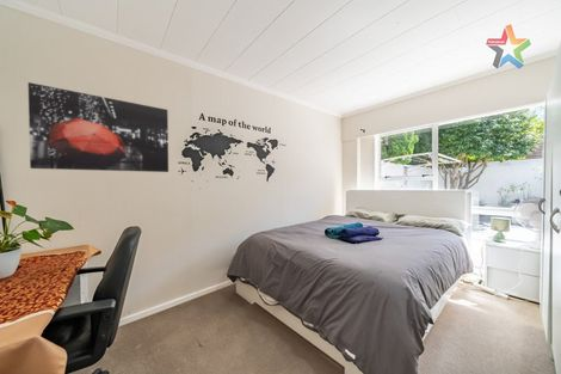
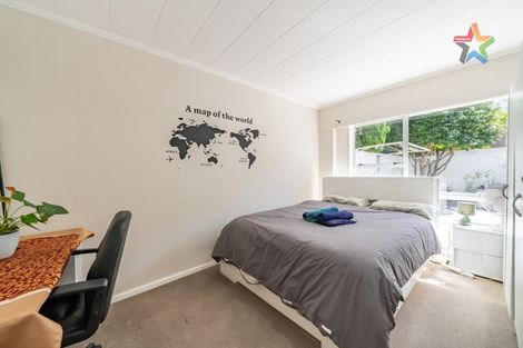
- wall art (109, 134)
